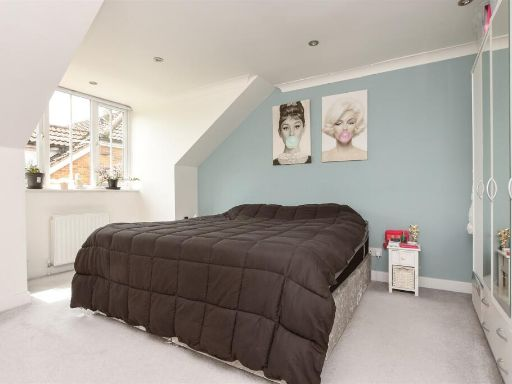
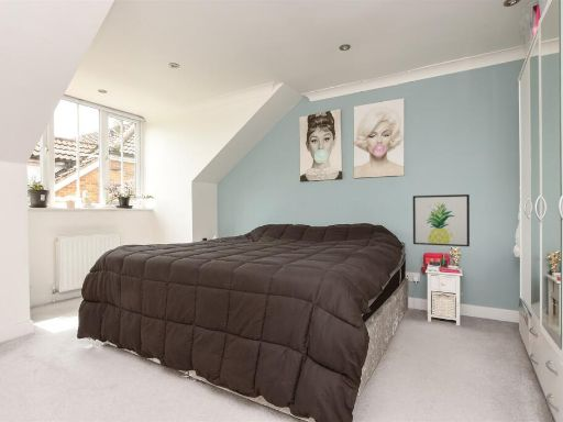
+ wall art (440, 220)
